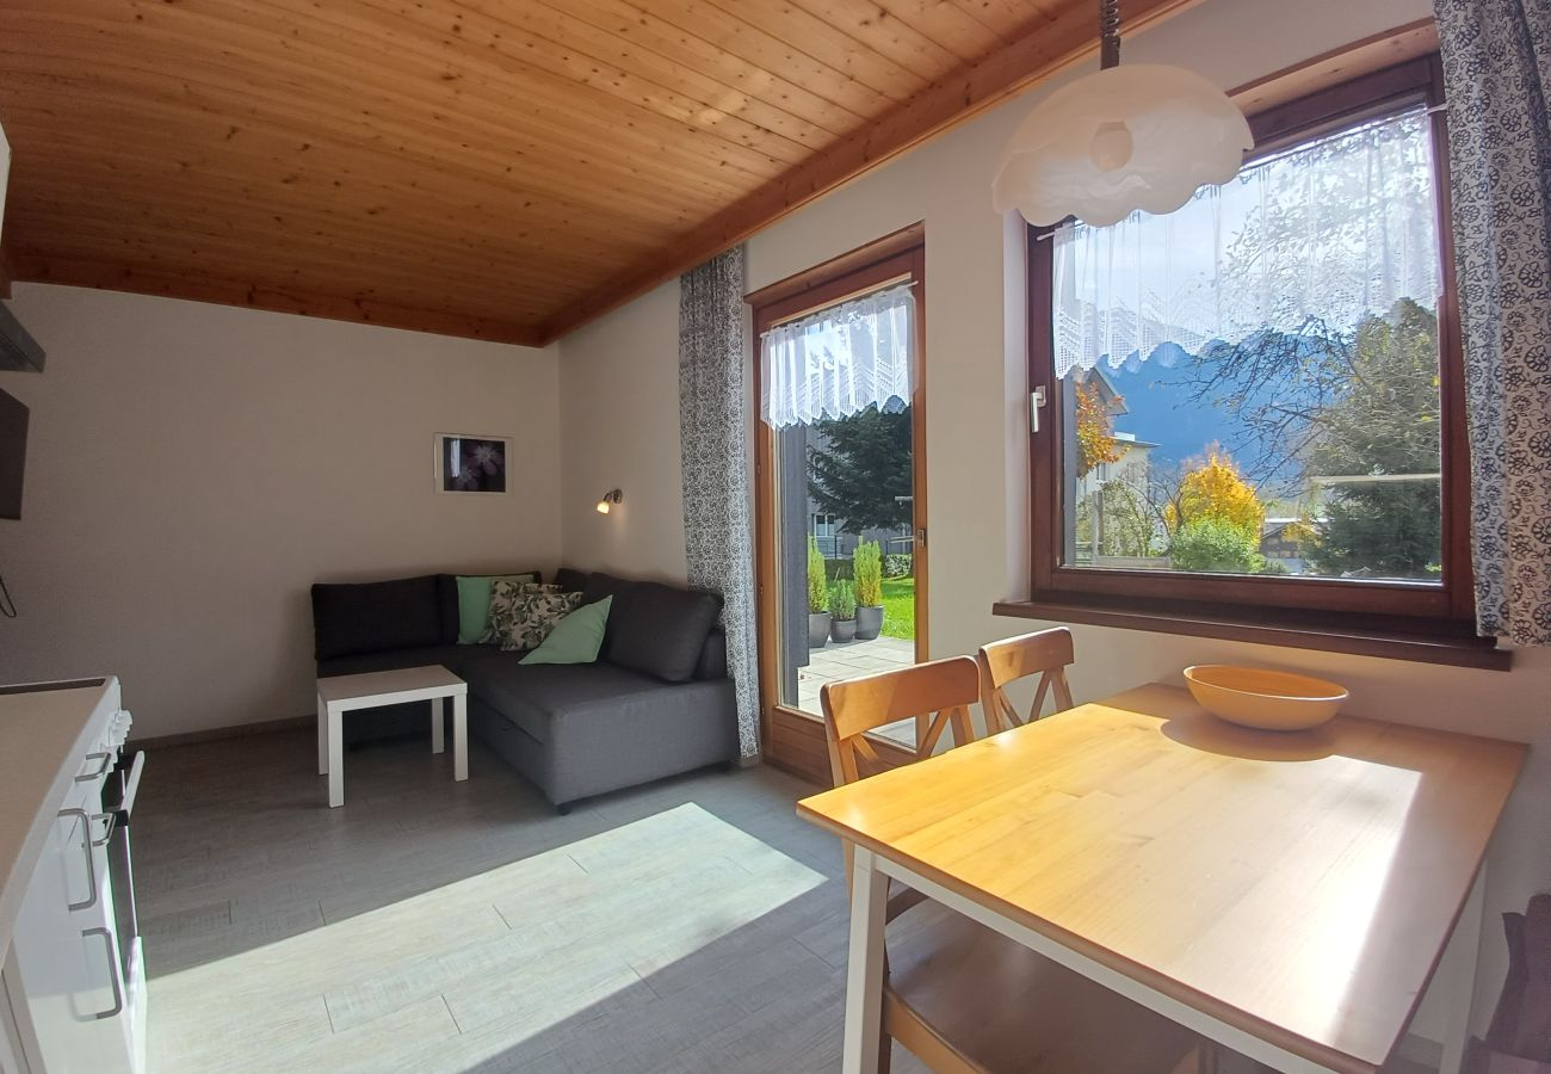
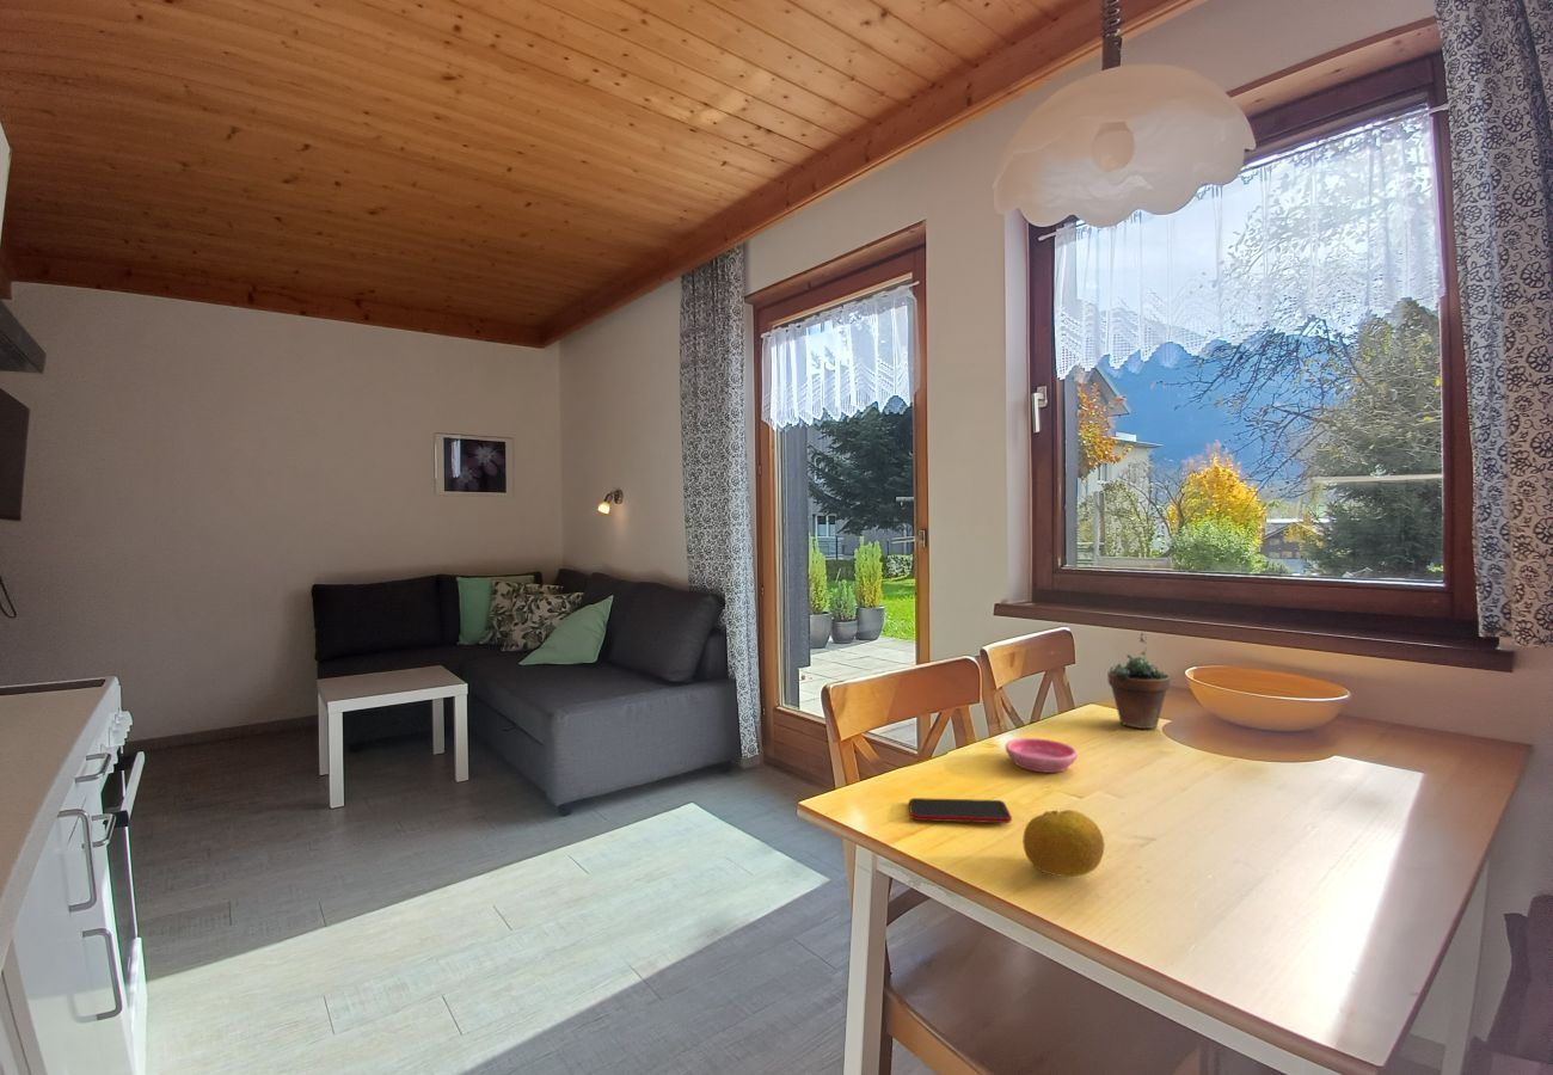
+ smartphone (958, 810)
+ fruit (1062, 841)
+ succulent plant (1137, 678)
+ saucer (1041, 755)
